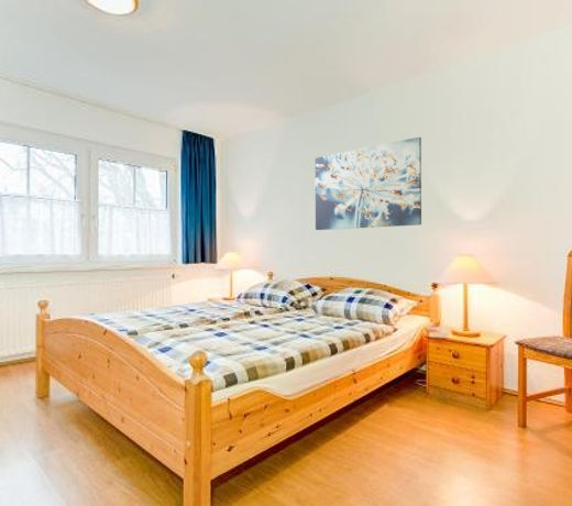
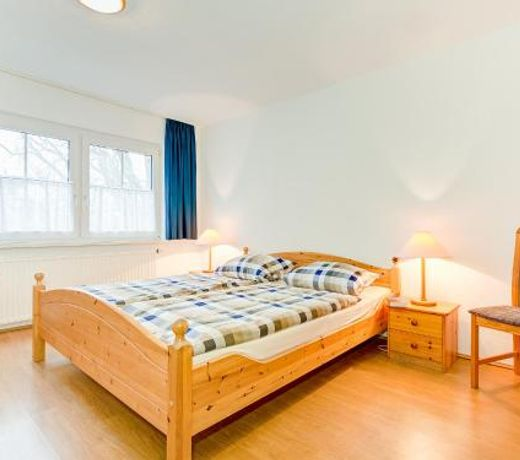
- wall art (363, 188)
